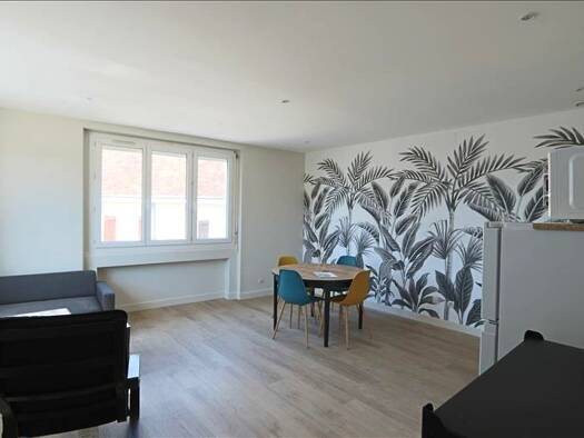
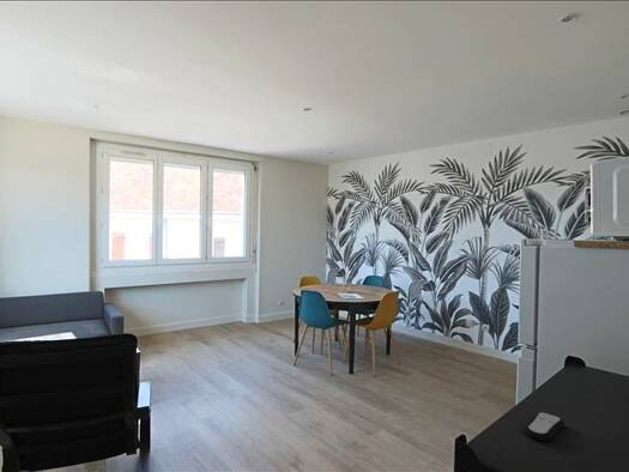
+ remote control (543, 425)
